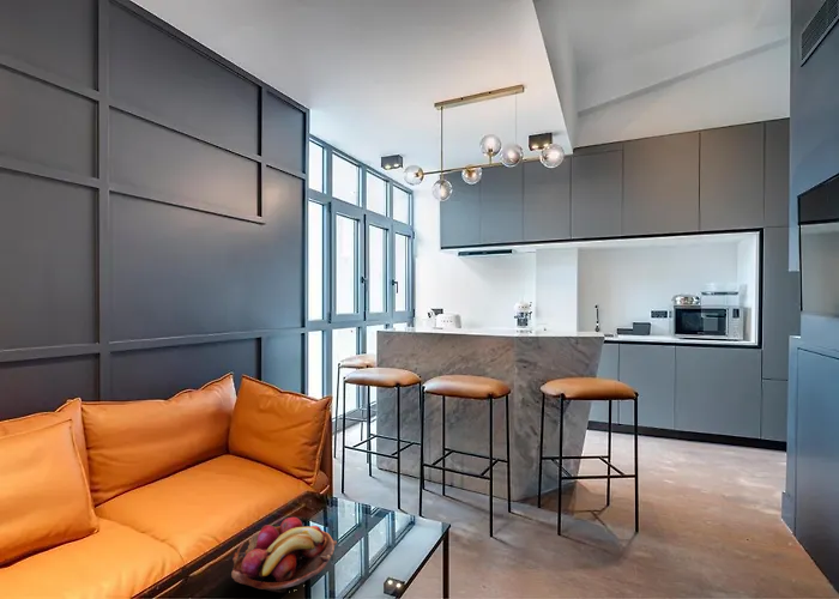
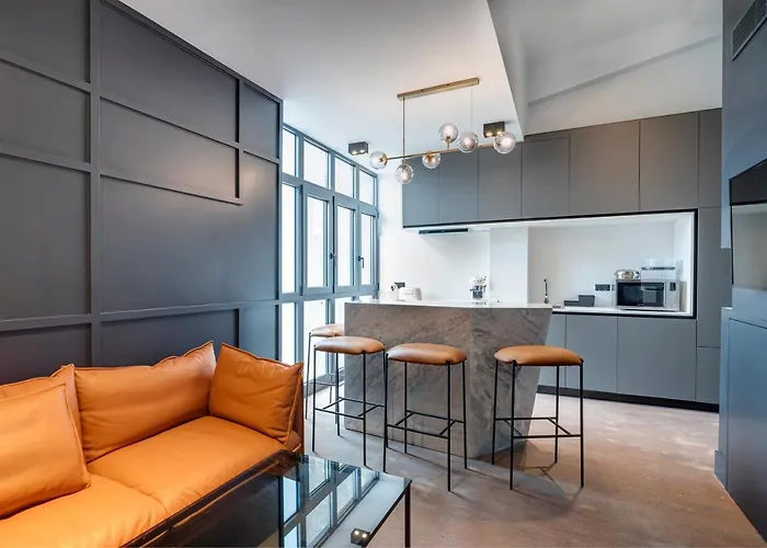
- fruit basket (284, 550)
